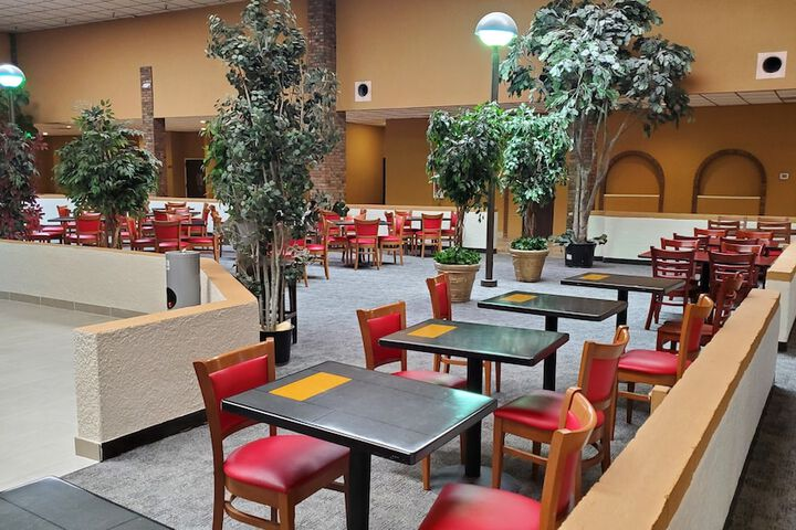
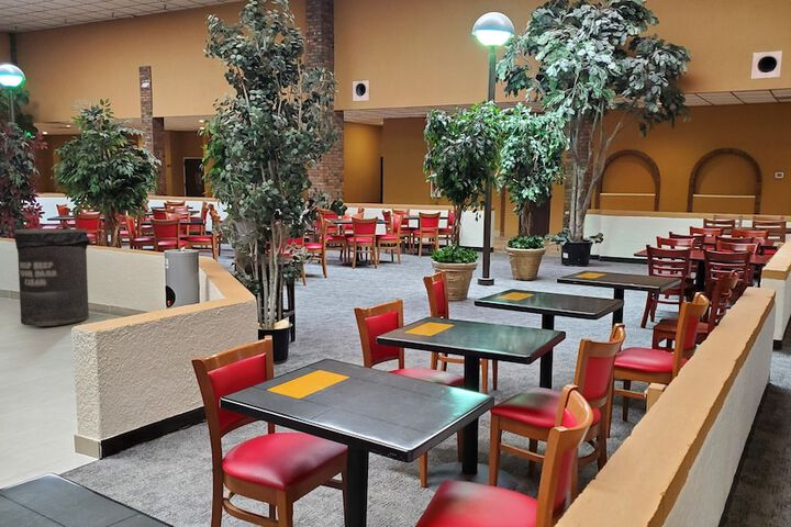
+ trash can (54, 272)
